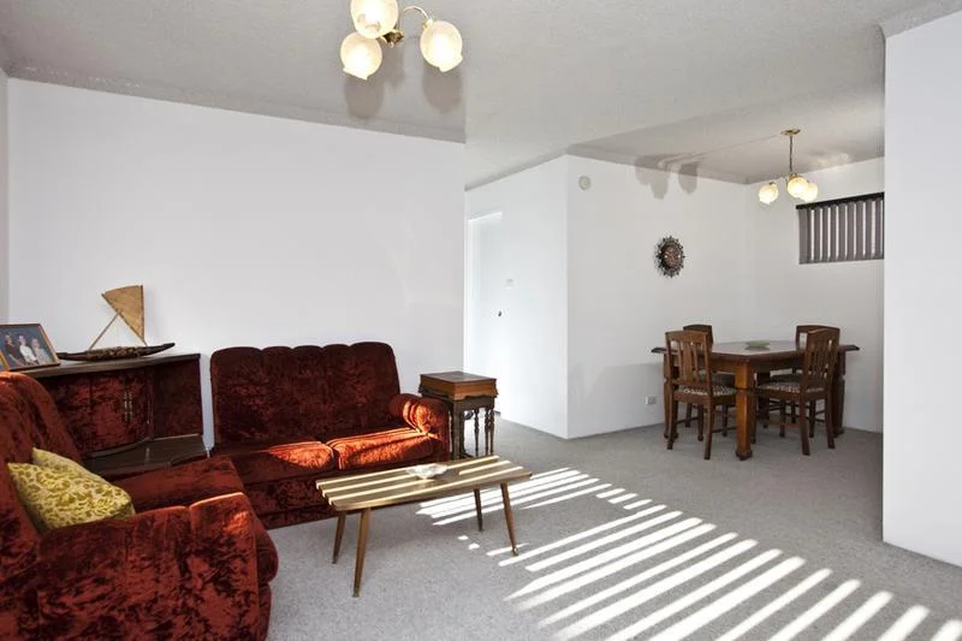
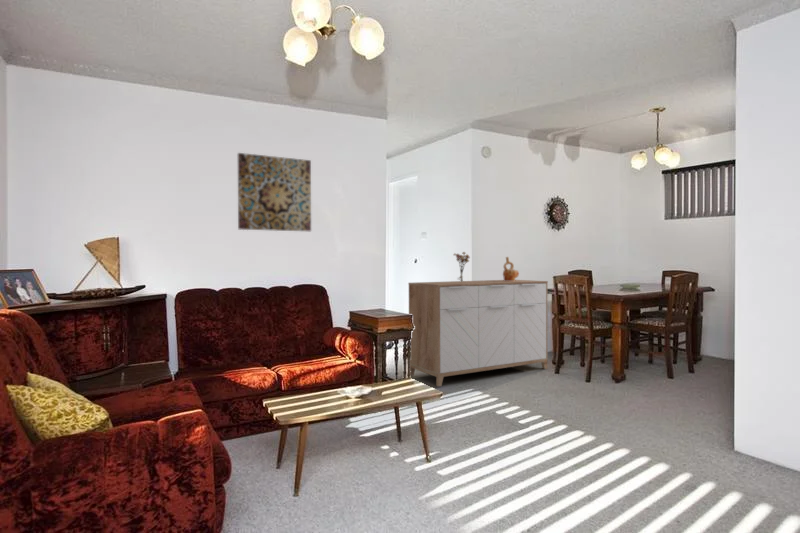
+ wall art (275, 193)
+ sideboard (480, 327)
+ bouquet (462, 267)
+ ceramic vessel (510, 268)
